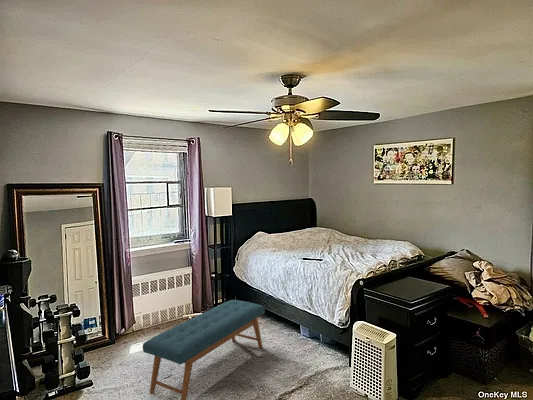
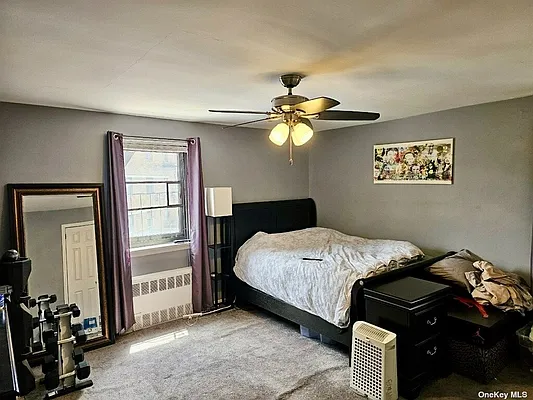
- bench (211, 343)
